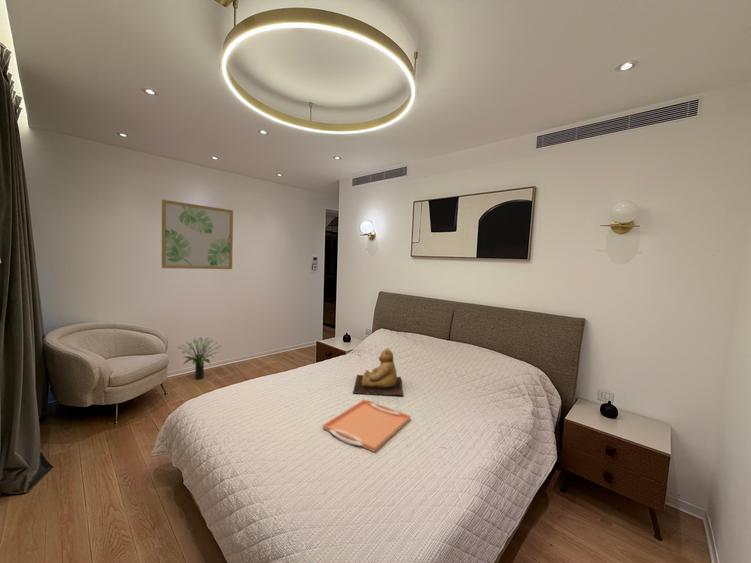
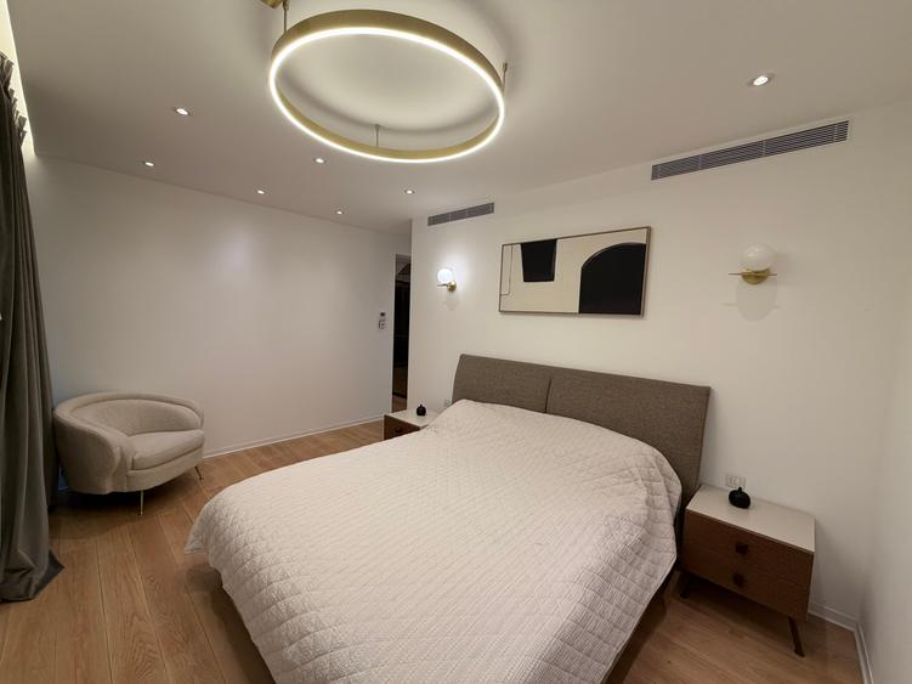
- potted plant (200, 357)
- teddy bear (379, 367)
- wall art (199, 237)
- serving tray (368, 421)
